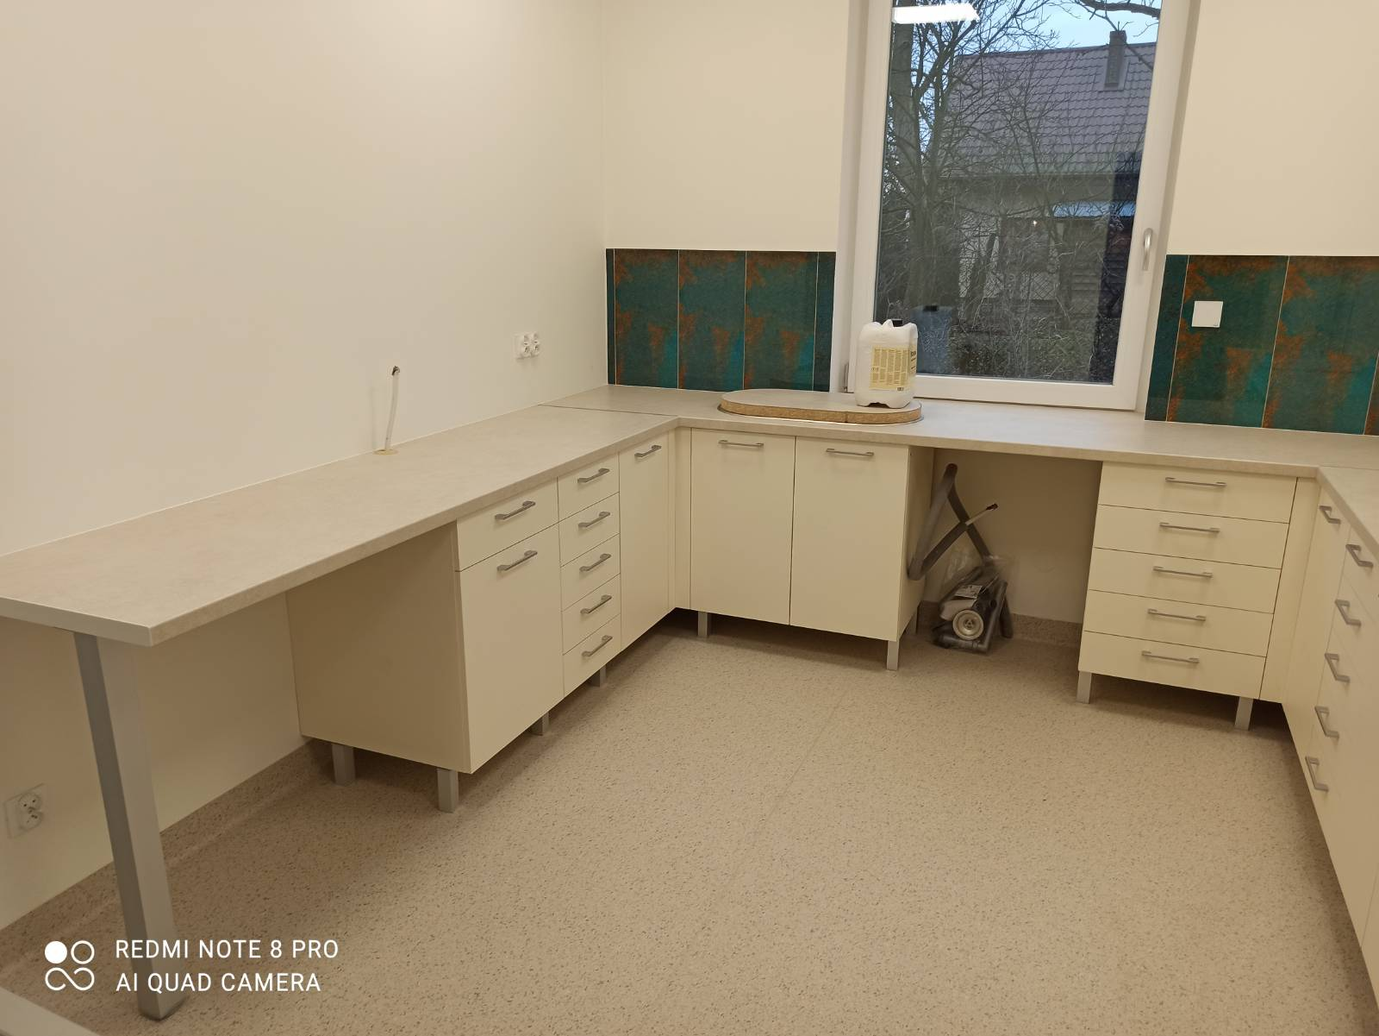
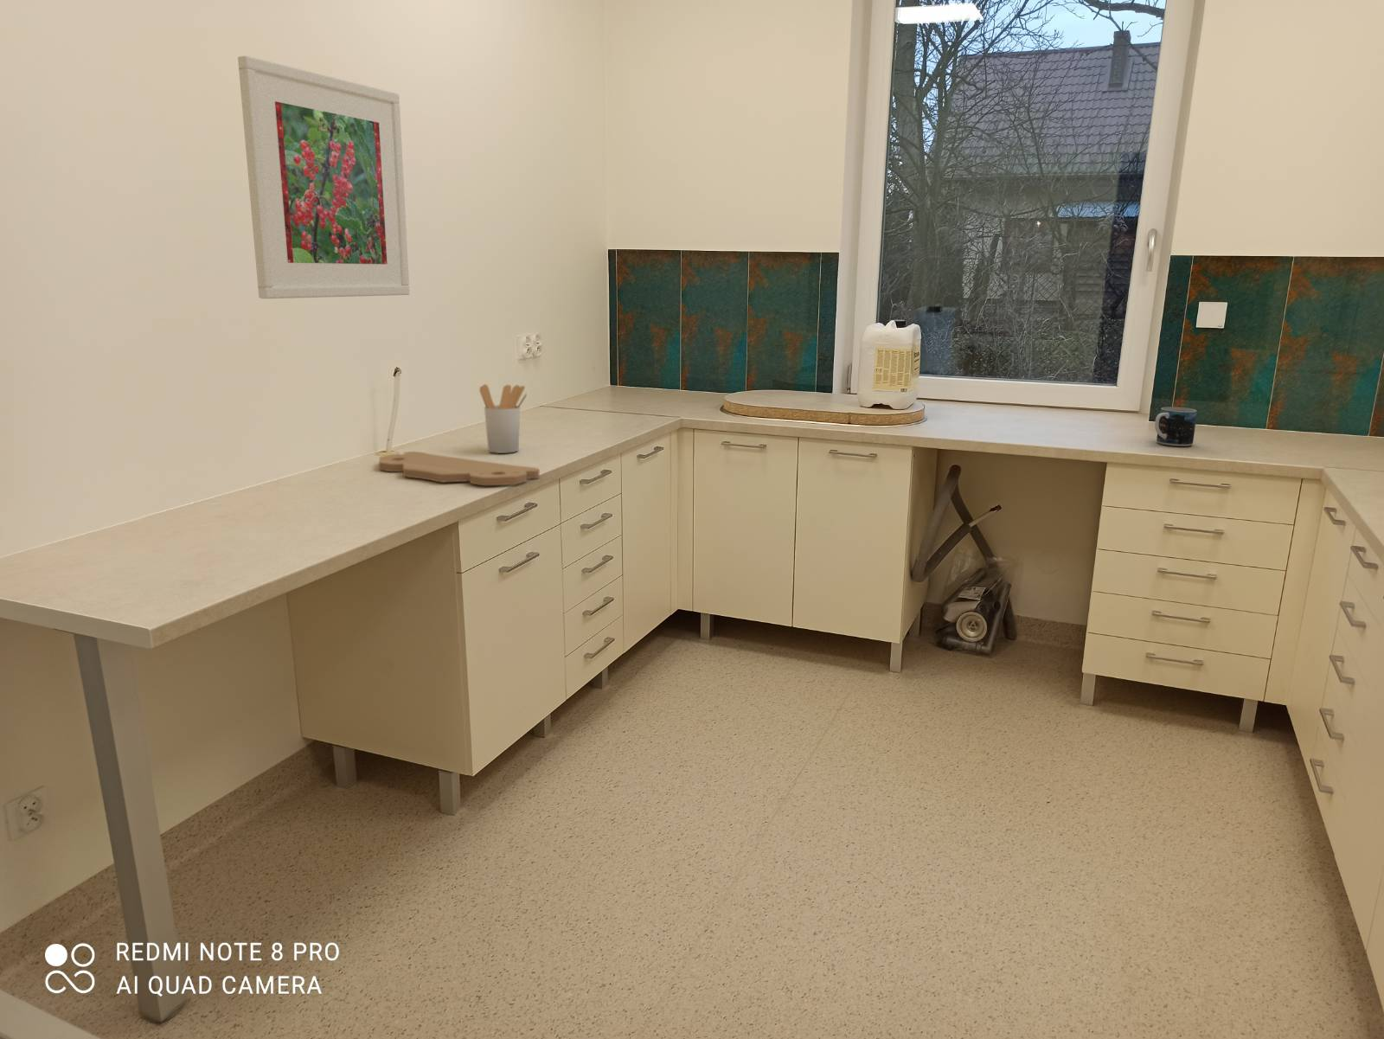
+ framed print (333, 189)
+ mug (1171, 427)
+ utensil holder (506, 416)
+ cutting board (449, 469)
